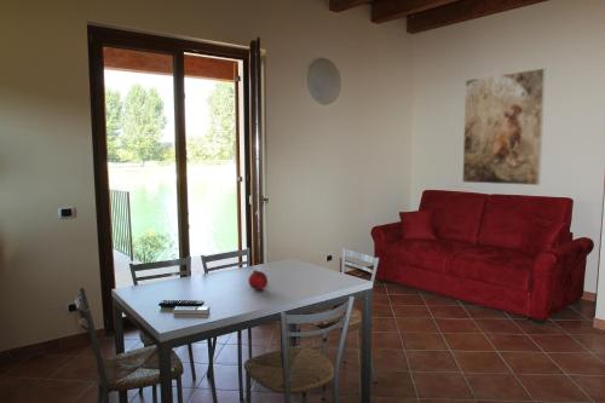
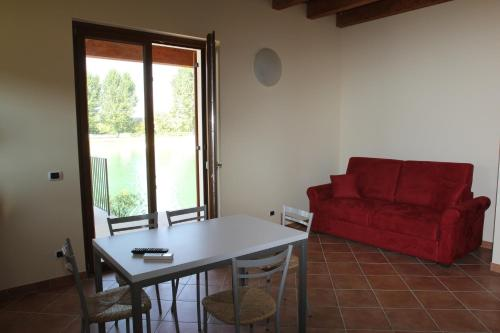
- fruit (258, 280)
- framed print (500, 129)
